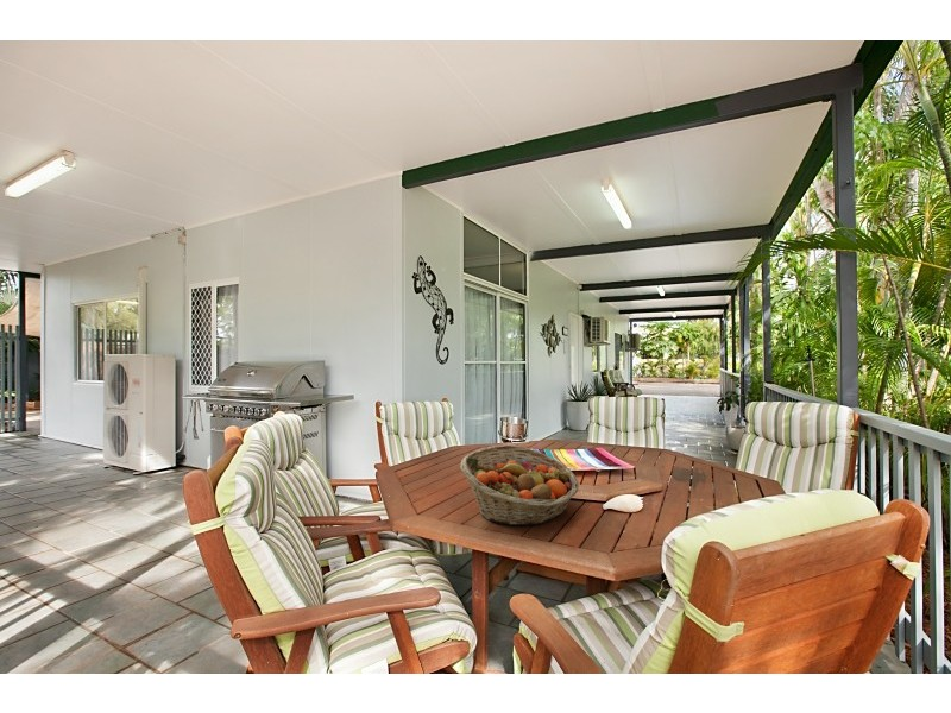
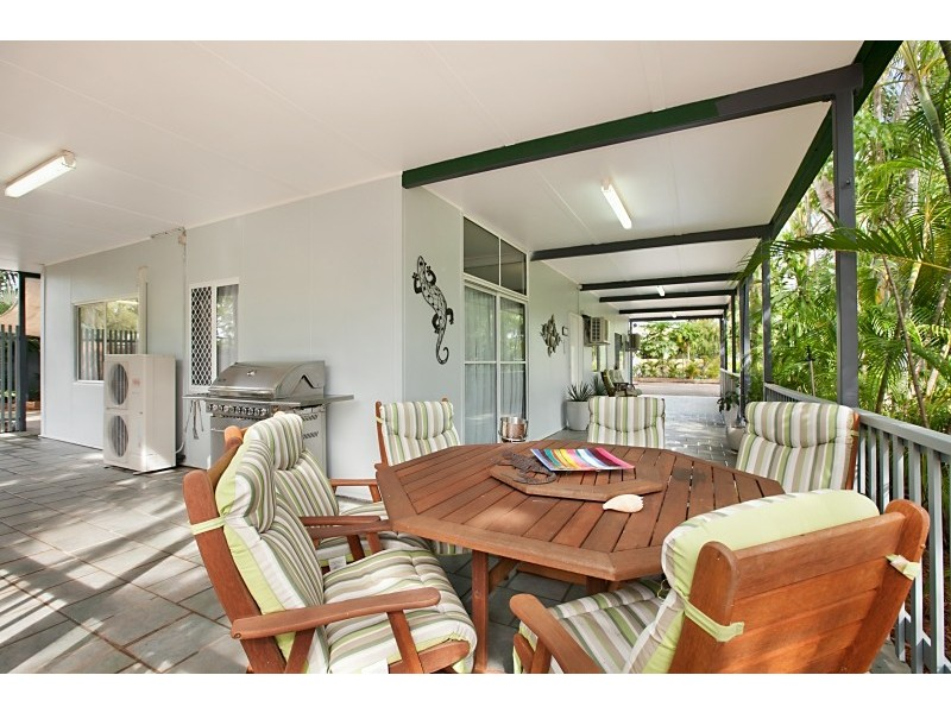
- fruit basket (519, 481)
